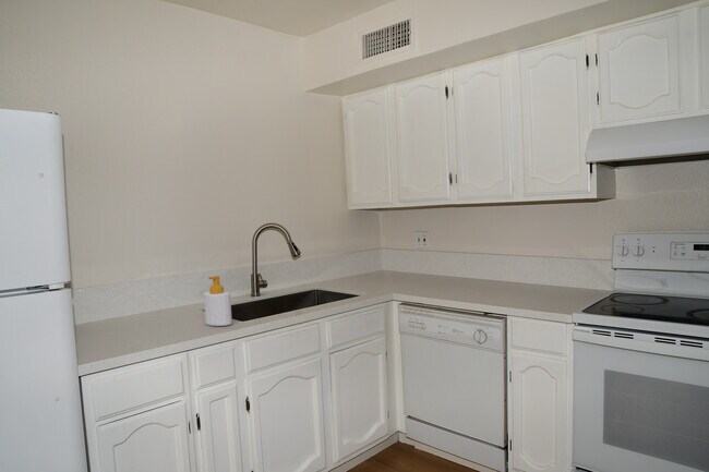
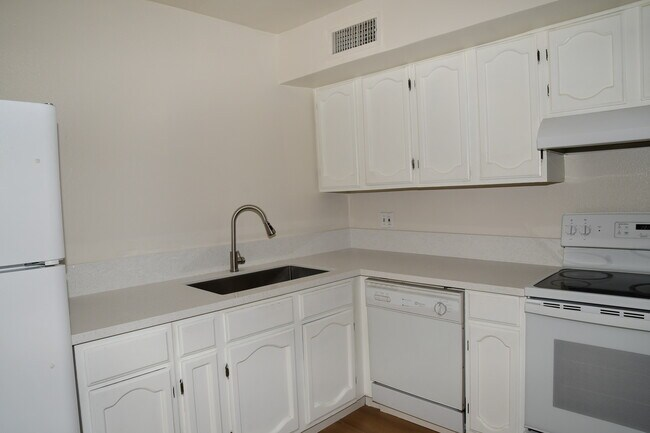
- soap bottle (217, 300)
